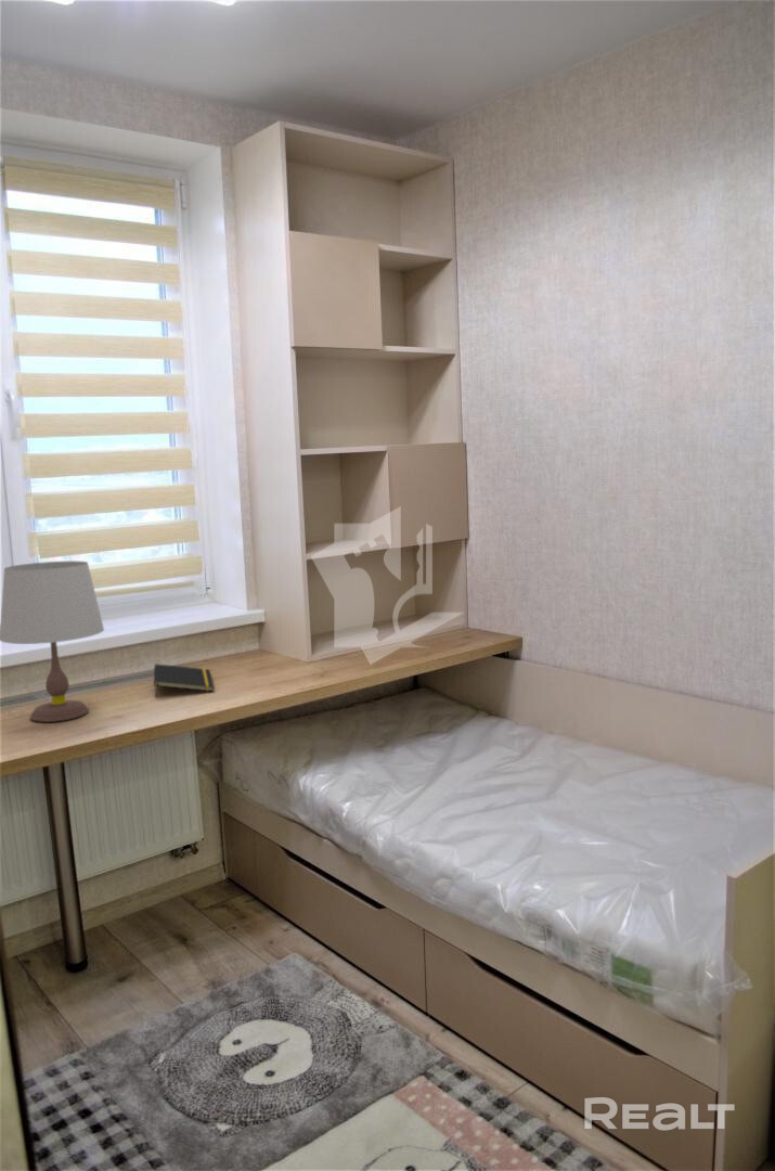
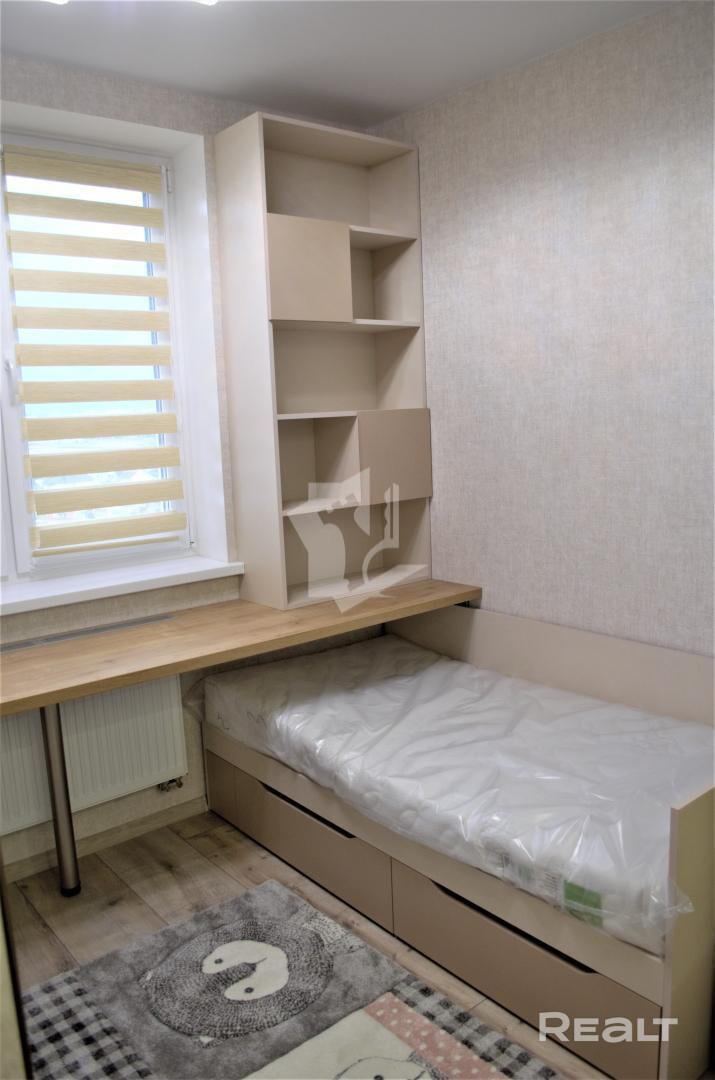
- table lamp (53, 641)
- notepad (182, 677)
